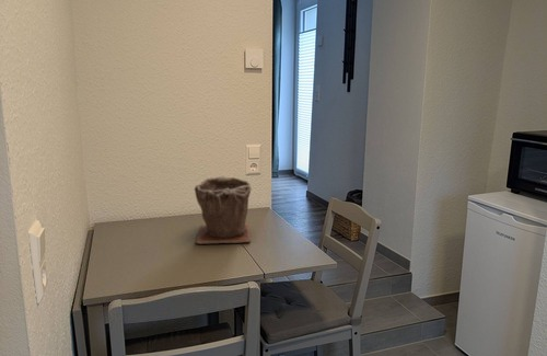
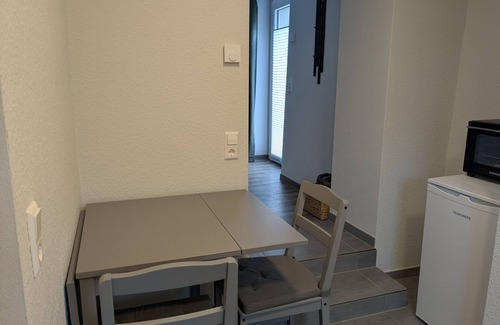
- plant pot (223, 208)
